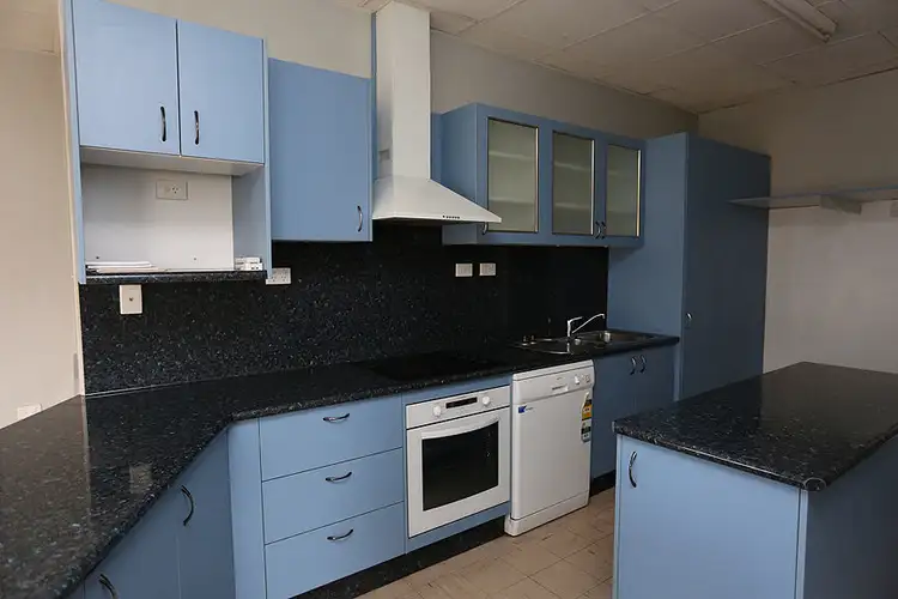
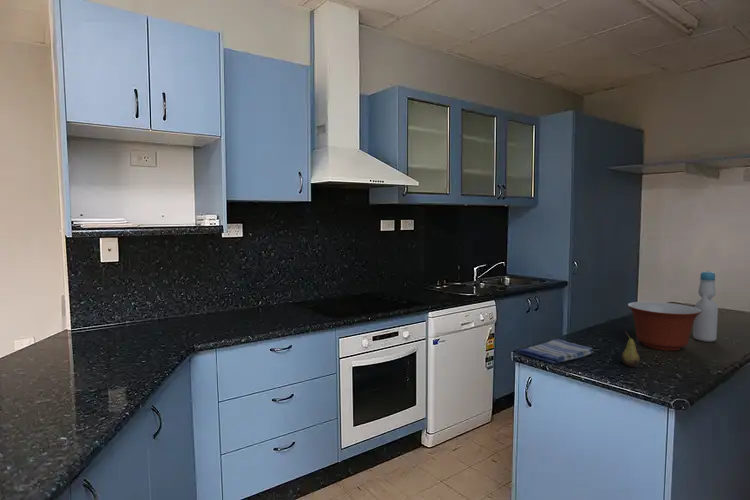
+ bottle (706, 305)
+ mixing bowl (662, 326)
+ fruit (631, 349)
+ dish towel (555, 350)
